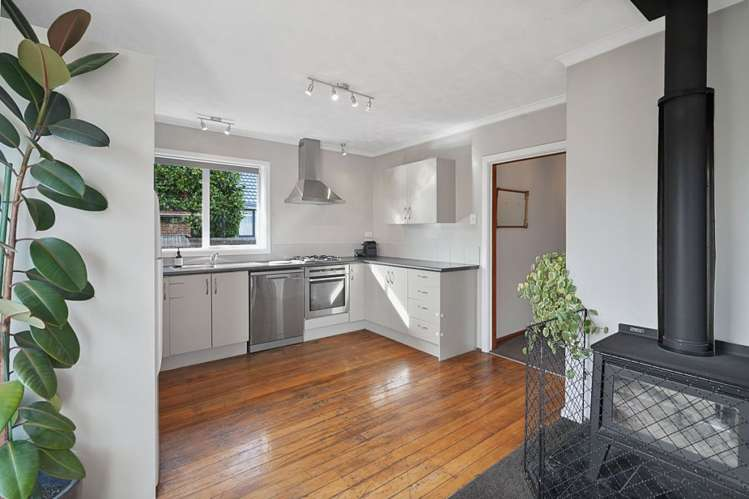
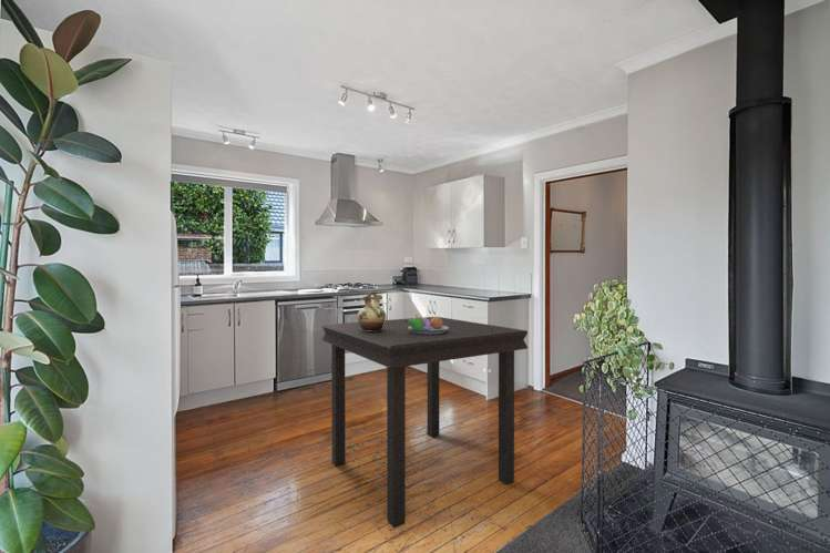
+ fruit bowl (426, 322)
+ dining table (428, 399)
+ ceramic pitcher (371, 310)
